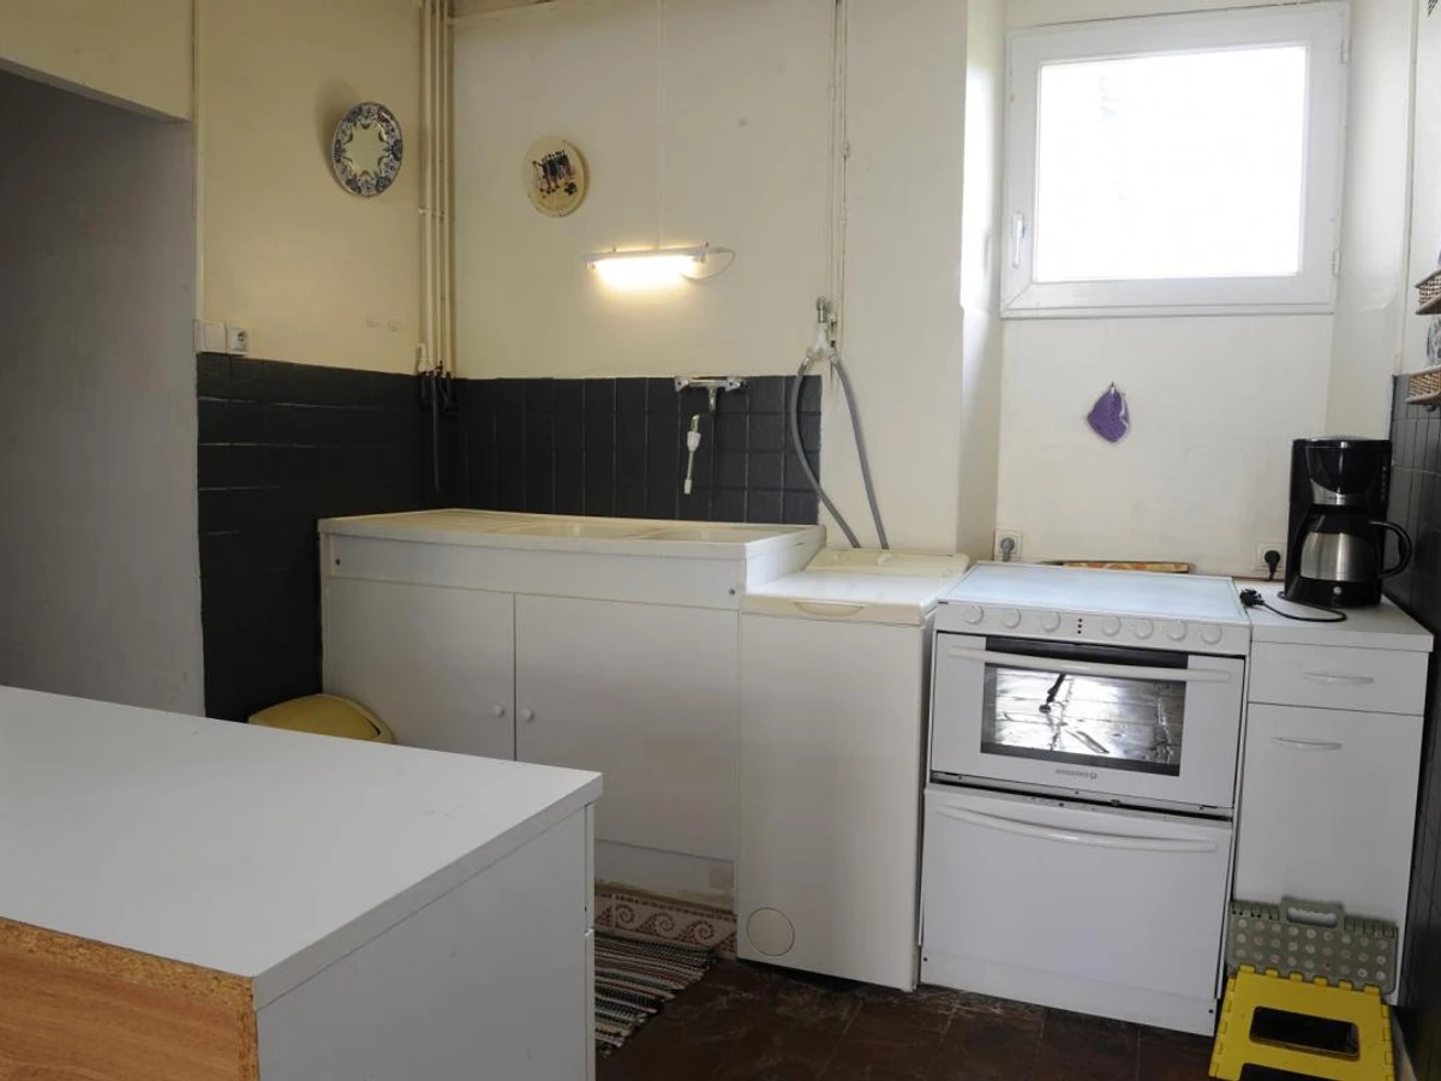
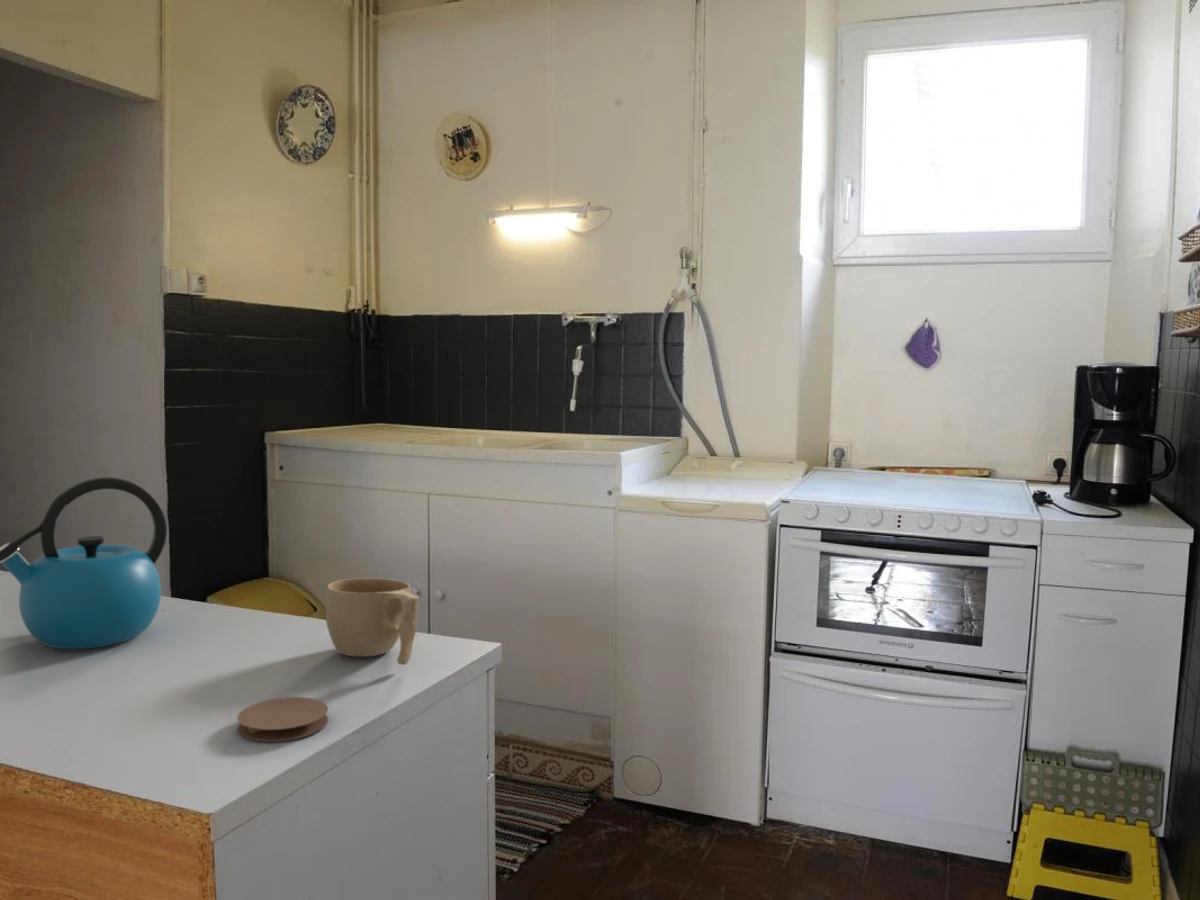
+ kettle (82, 559)
+ cup (376, 621)
+ coaster (283, 718)
